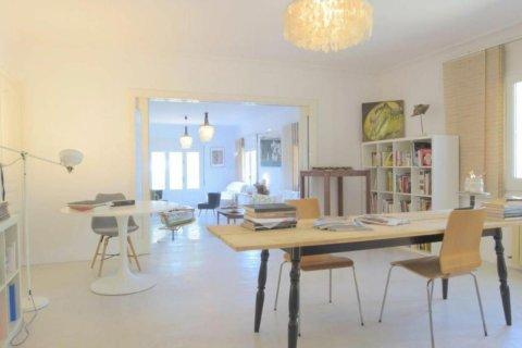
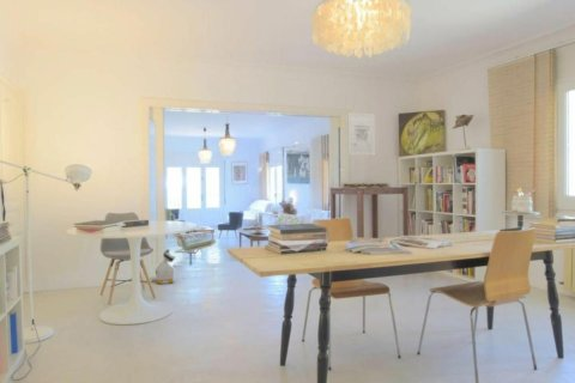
+ bag (165, 266)
+ wall art (362, 134)
